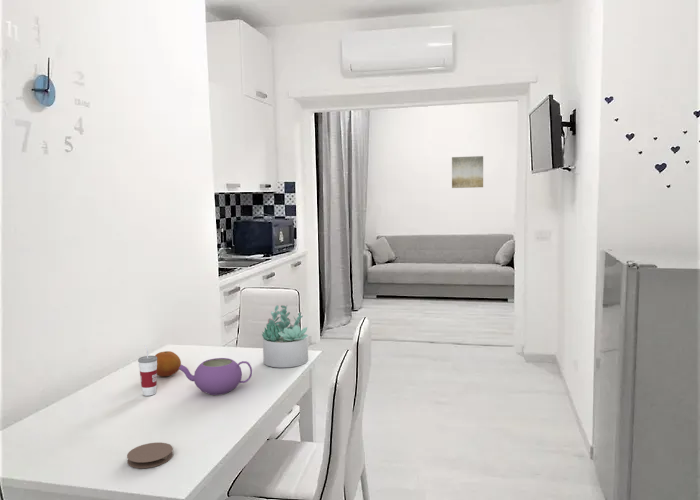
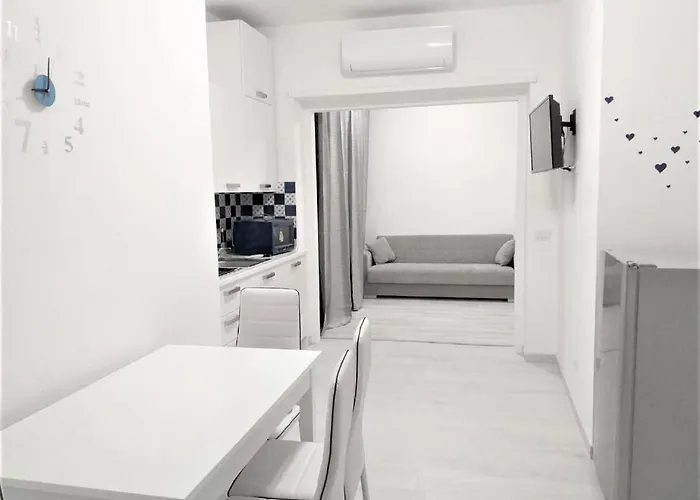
- succulent plant (285, 333)
- cup (148, 369)
- coaster (150, 454)
- teapot (215, 376)
- fruit (165, 363)
- wall art (467, 172)
